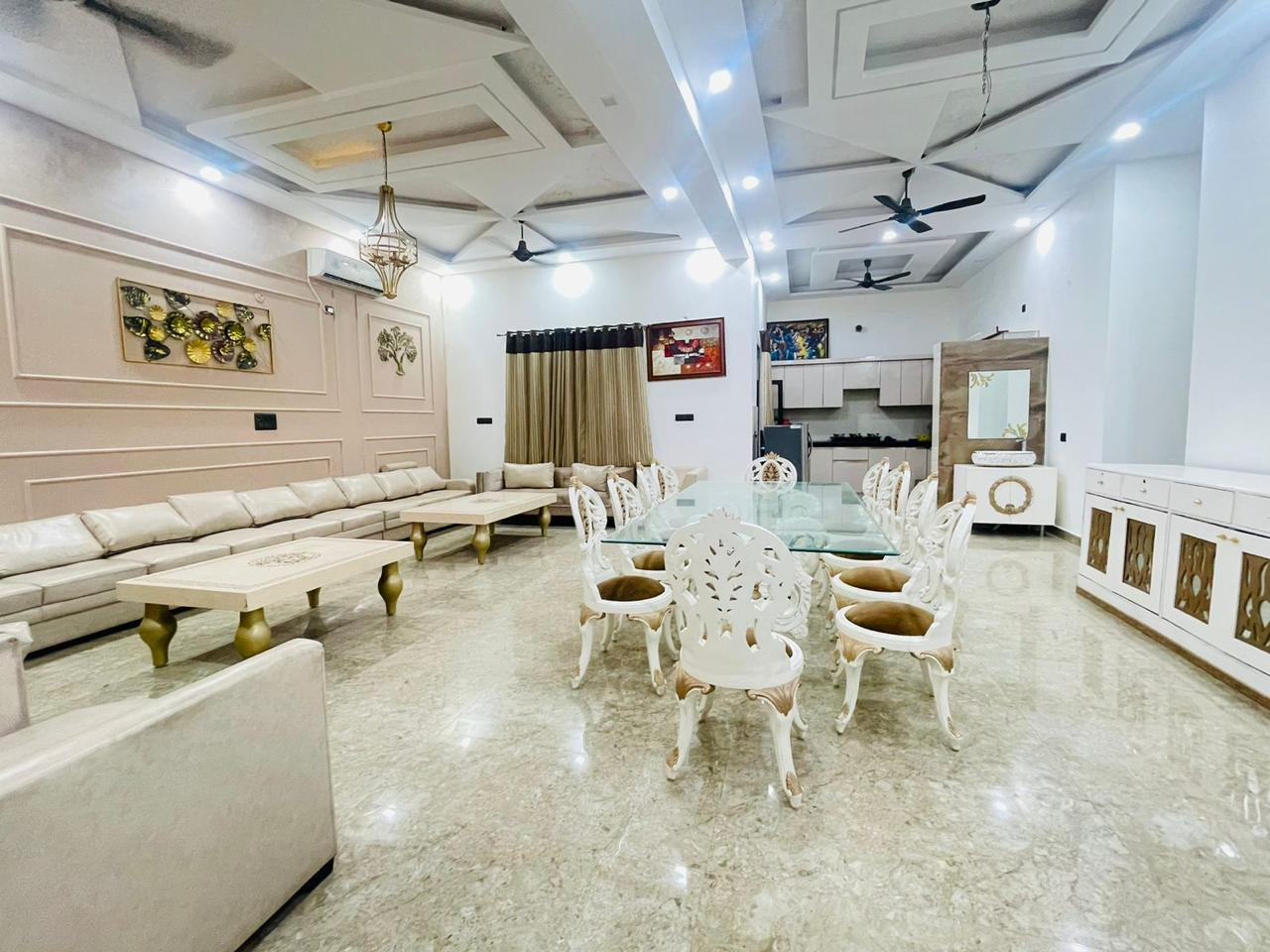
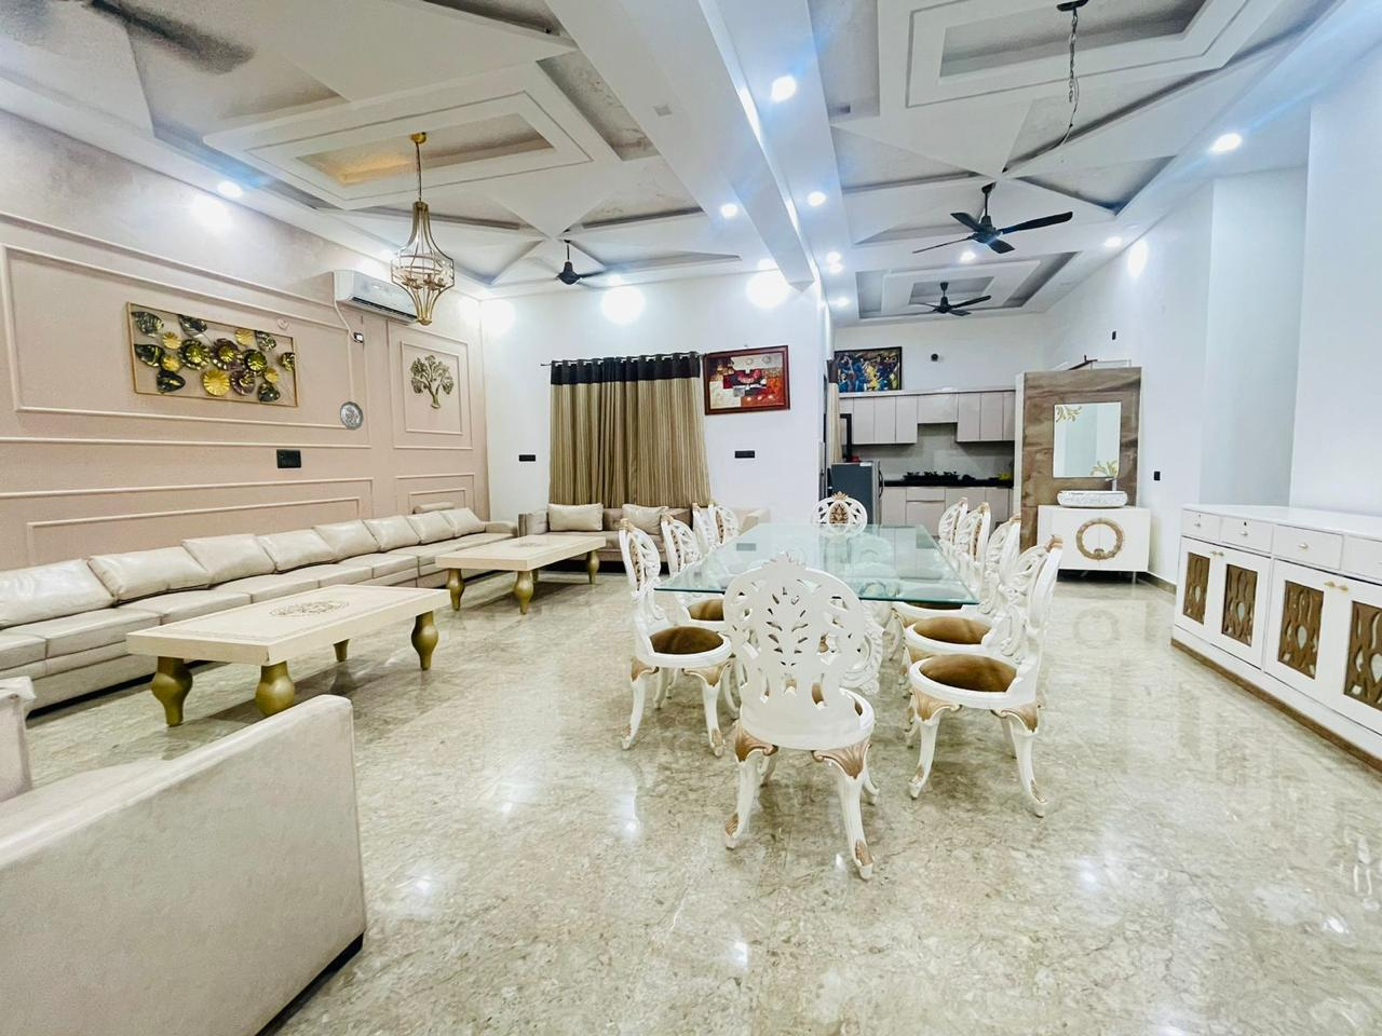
+ decorative plate (350, 416)
